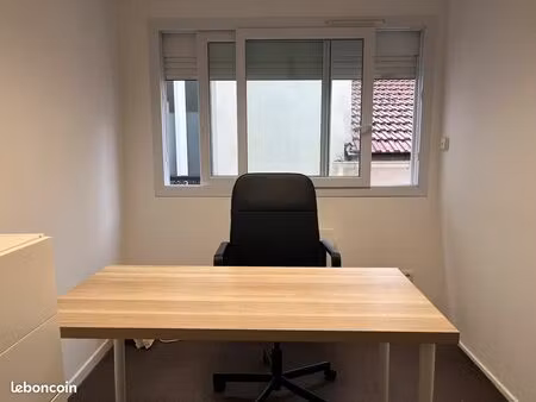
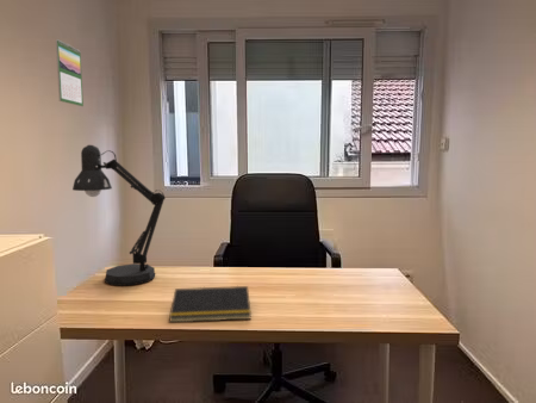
+ desk lamp (110, 188)
+ calendar (70, 74)
+ notepad (211, 303)
